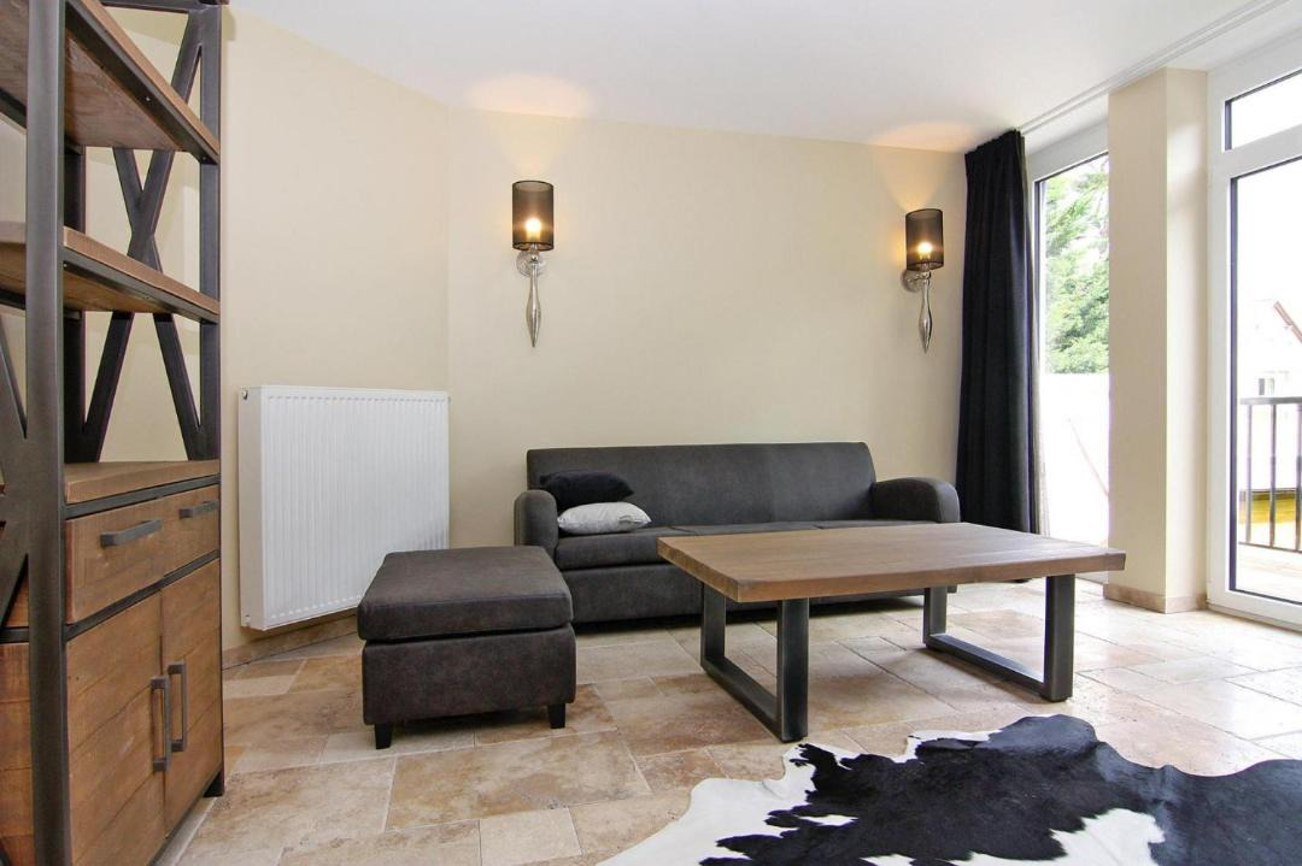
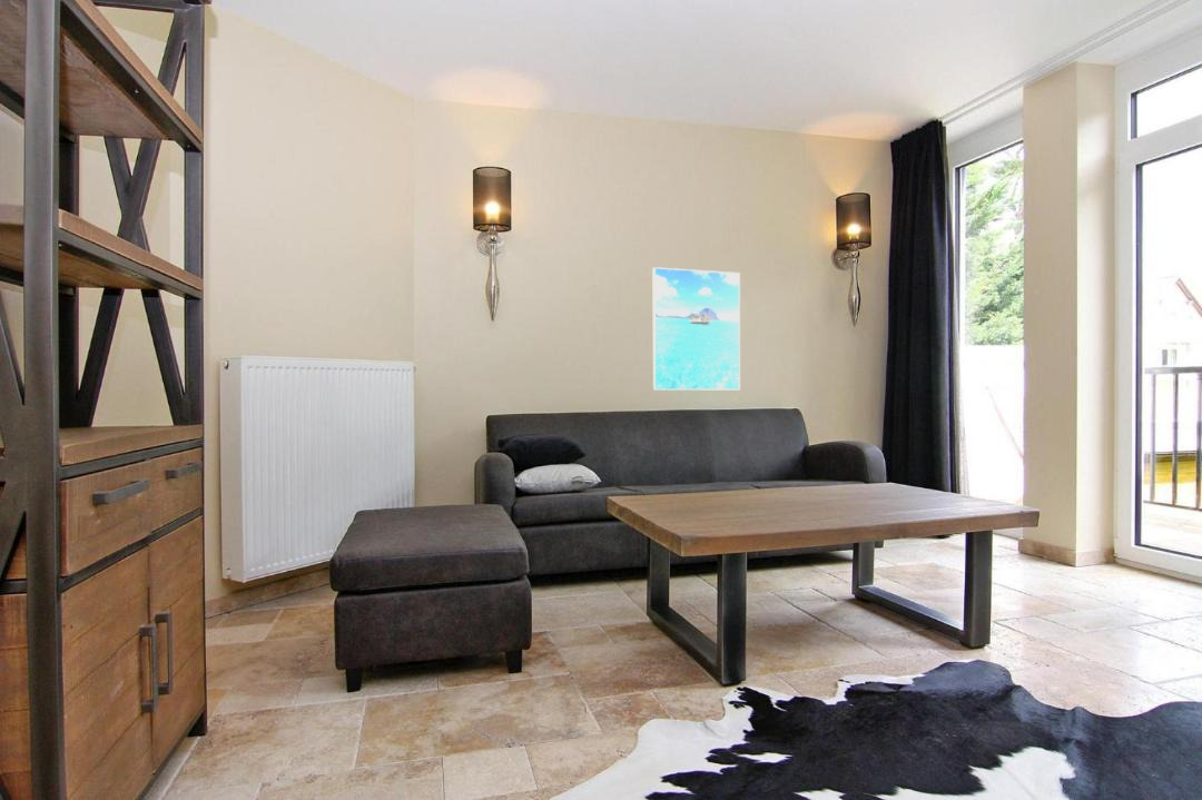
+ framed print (697, 329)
